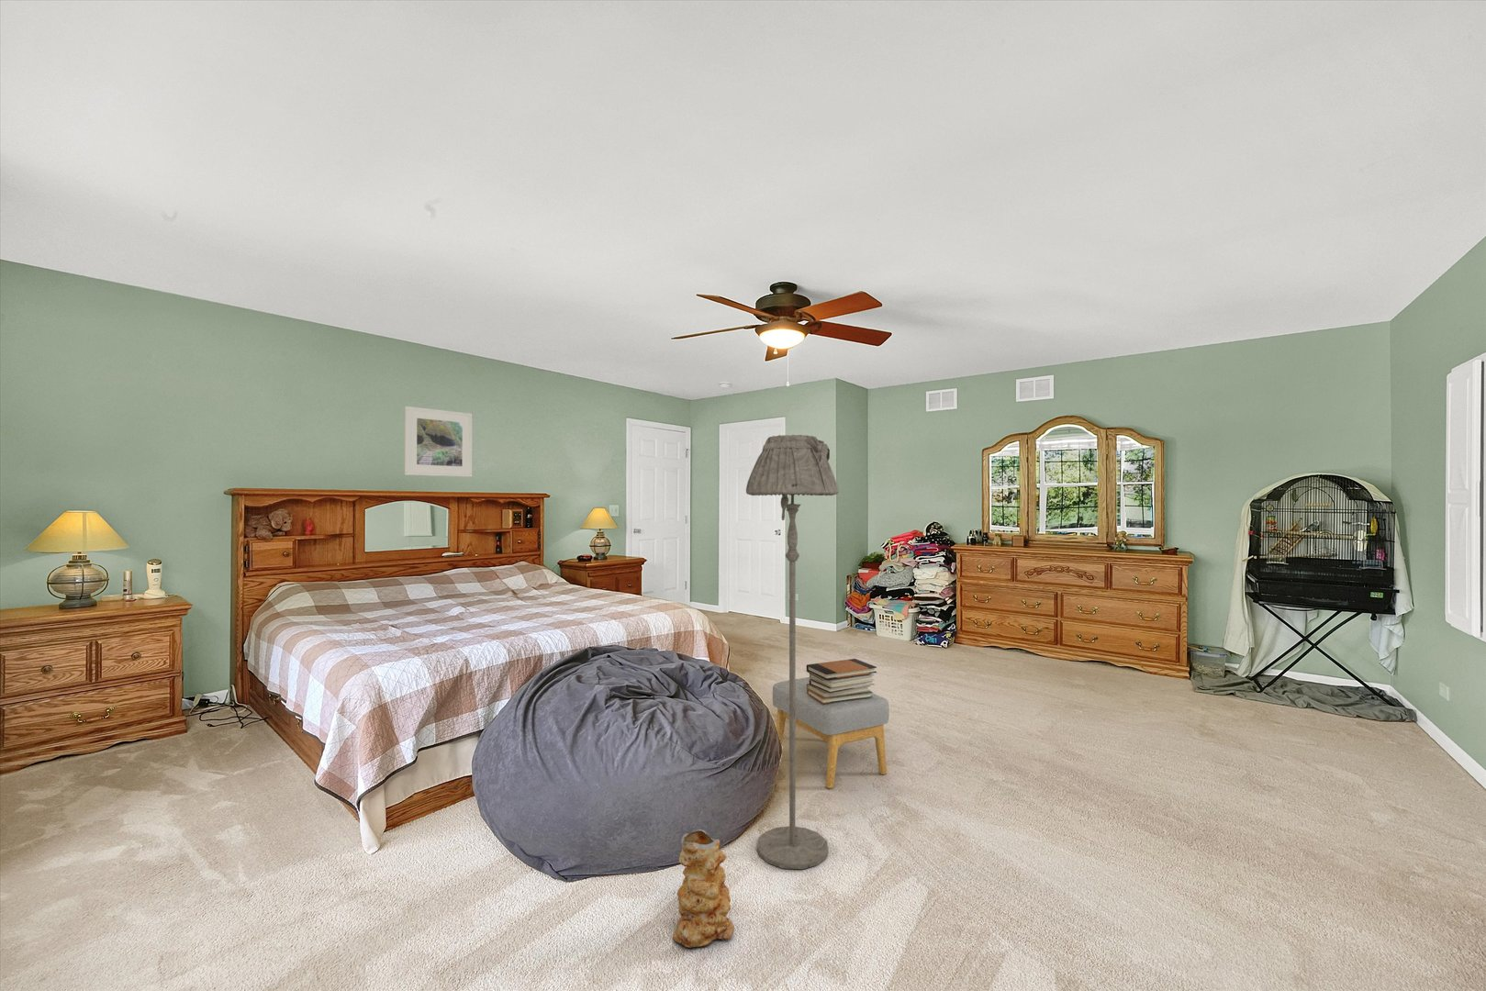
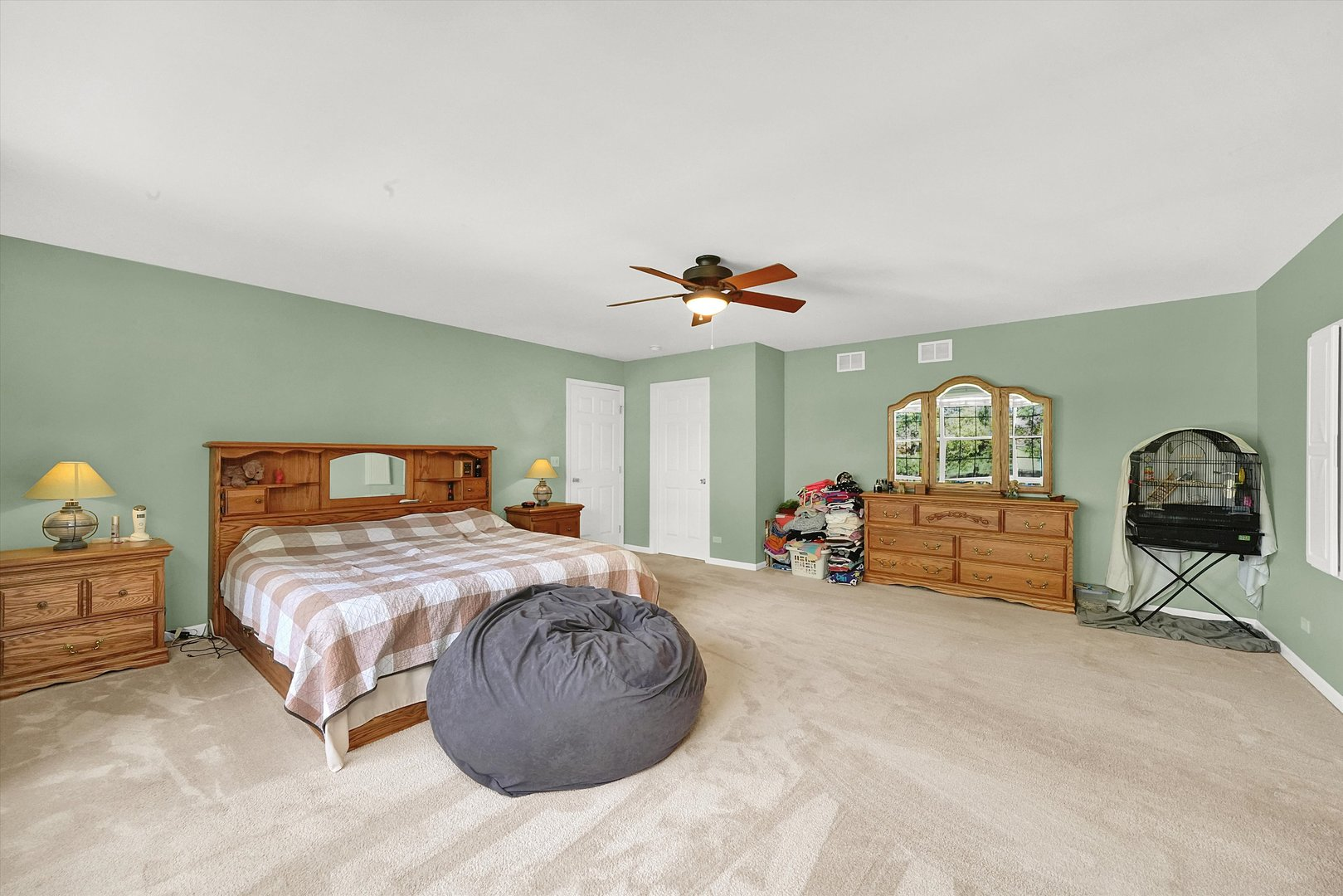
- floor lamp (791, 643)
- book stack (841, 680)
- vase (705, 880)
- footstool (828, 724)
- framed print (439, 442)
